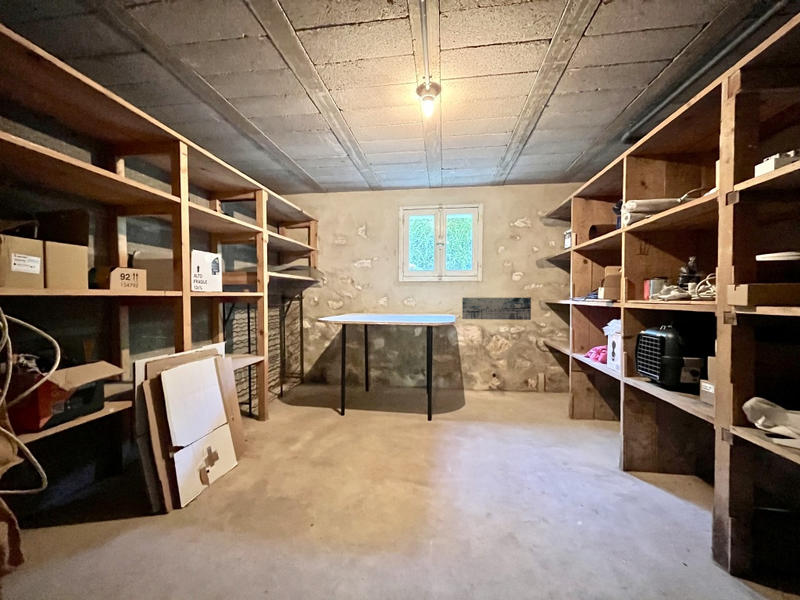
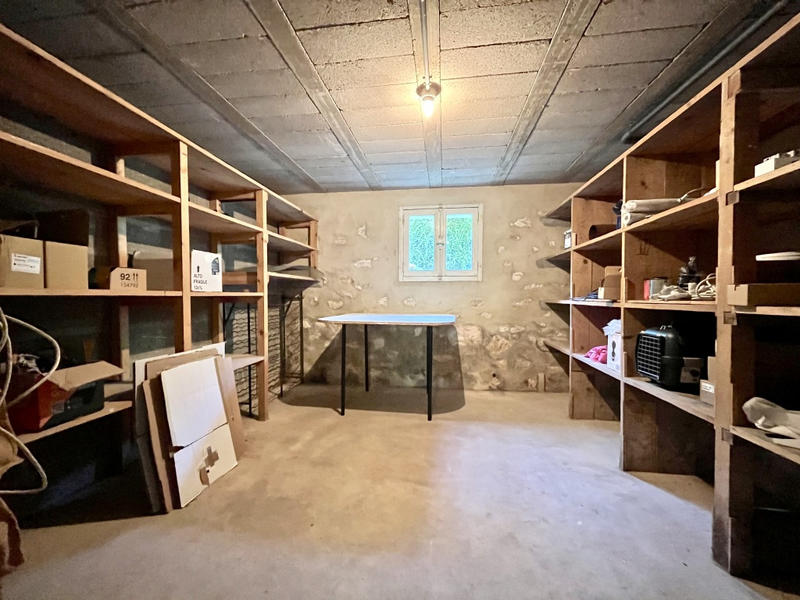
- wall art (496, 308)
